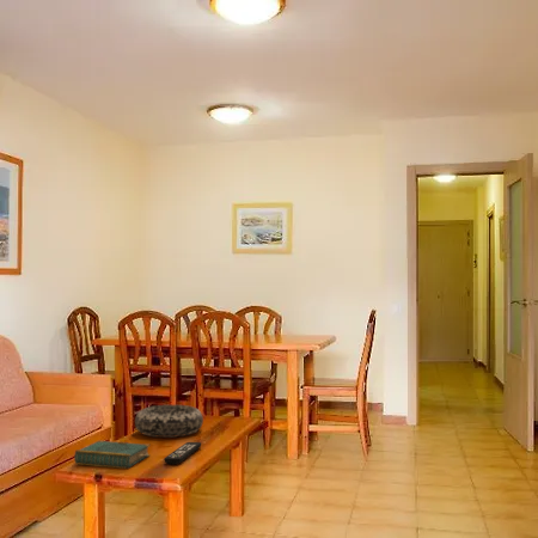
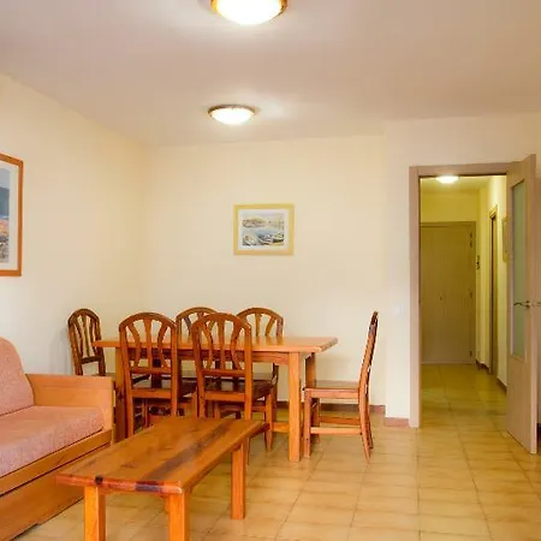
- decorative bowl (169, 421)
- book (114, 453)
- remote control (183, 452)
